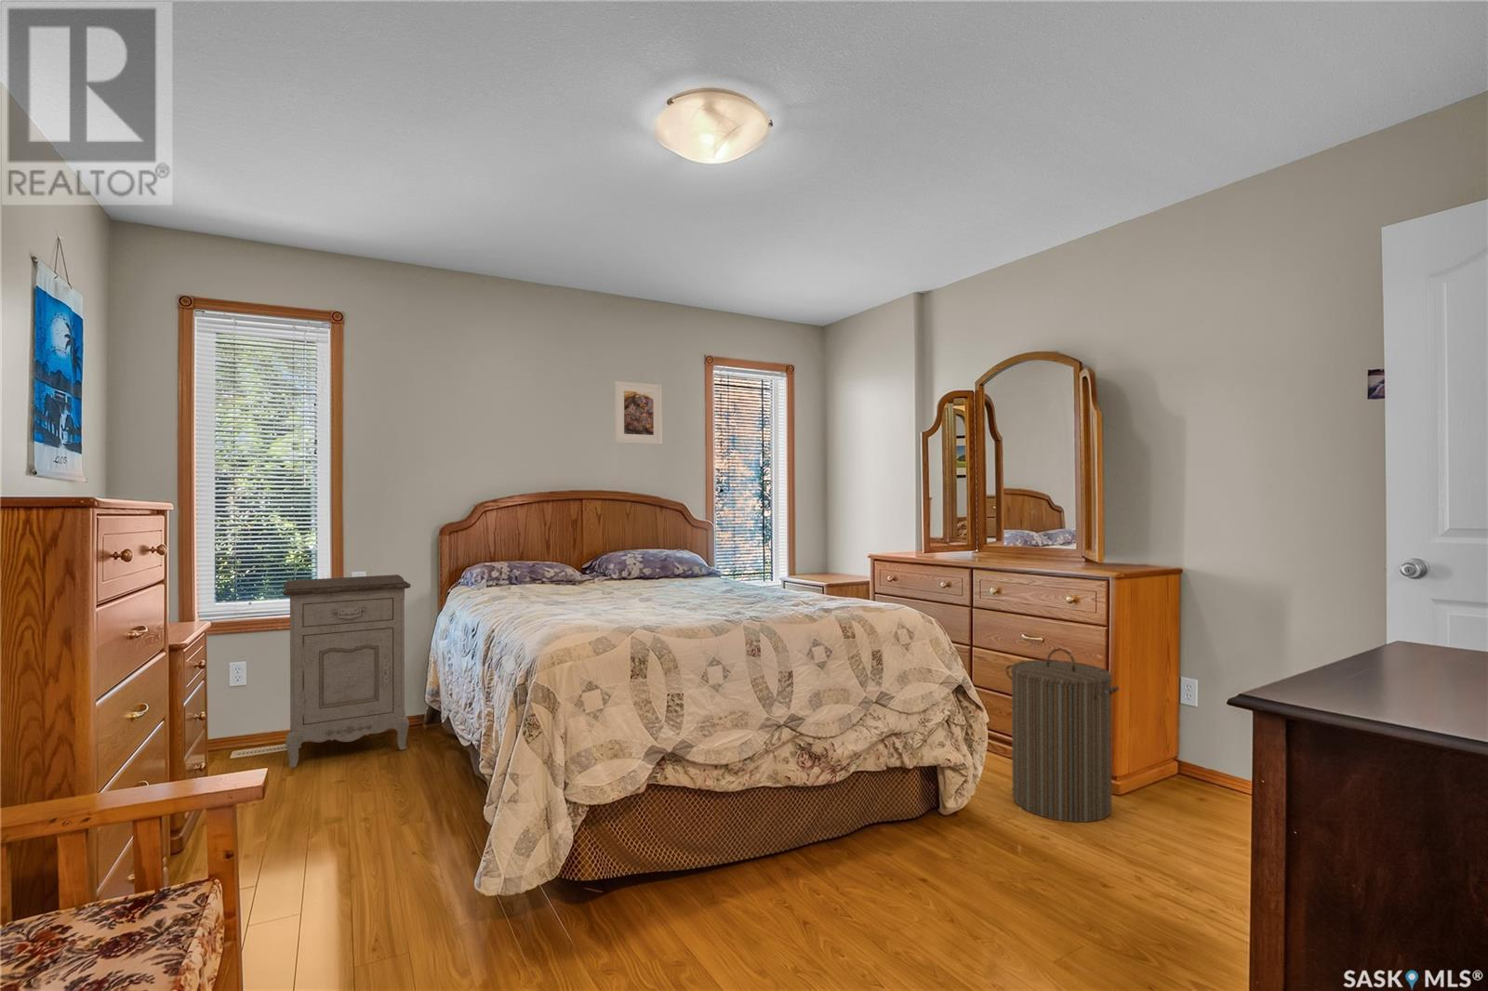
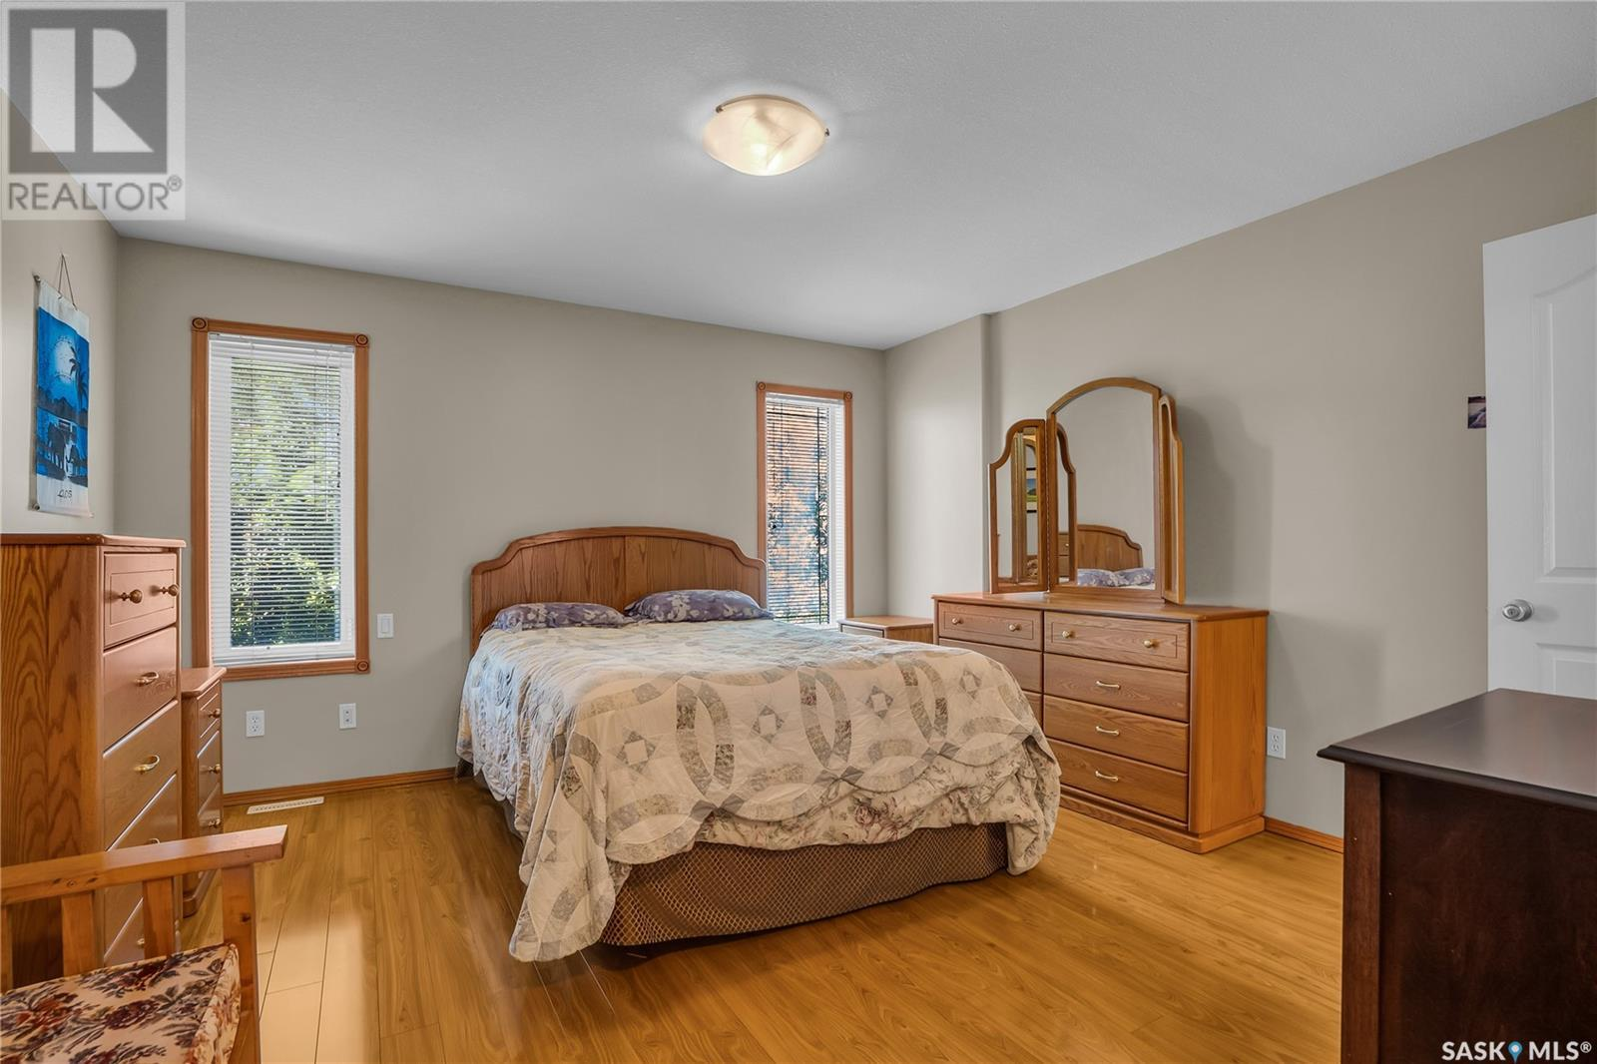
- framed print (638, 413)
- nightstand (347, 665)
- laundry hamper (1060, 726)
